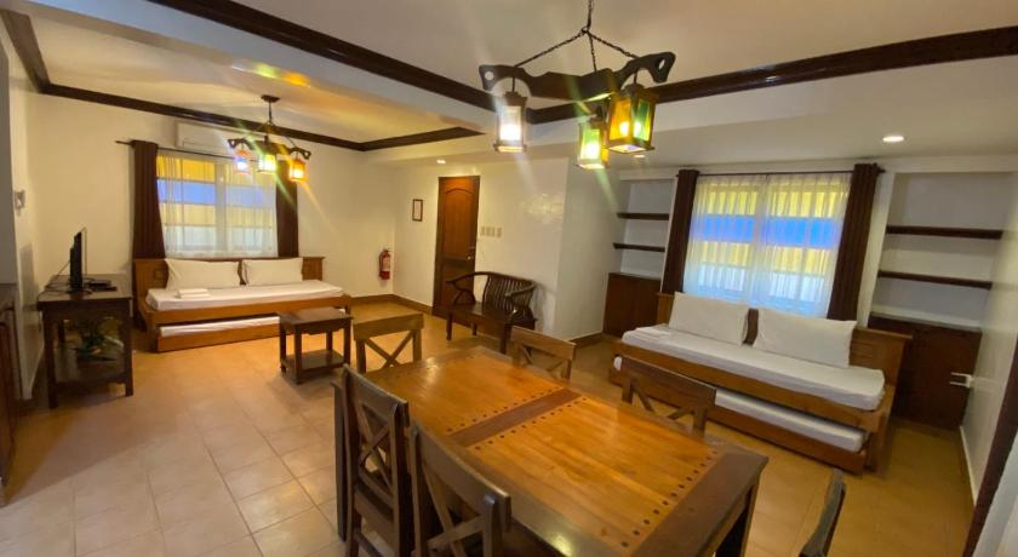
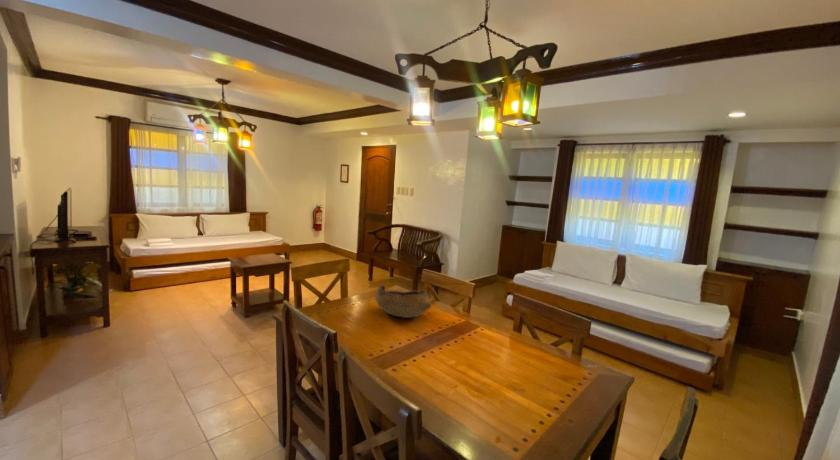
+ bowl (401, 300)
